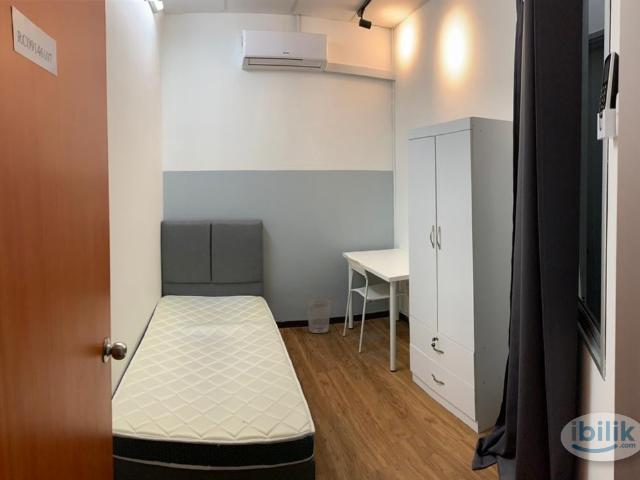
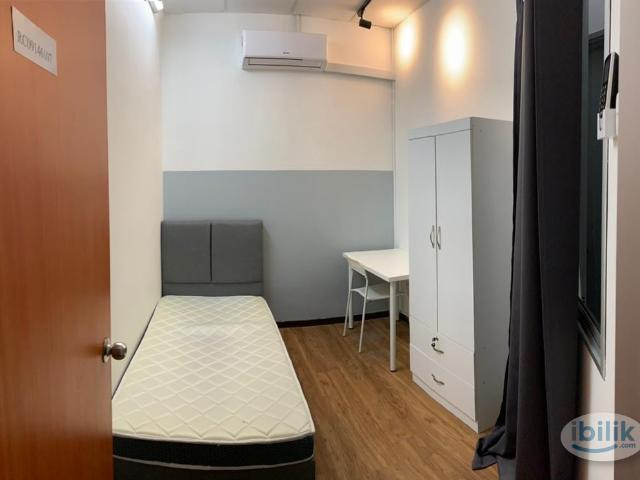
- wastebasket (318, 316)
